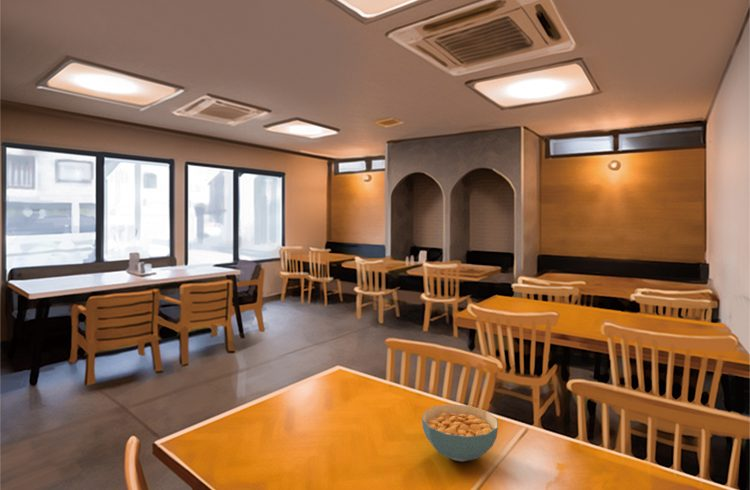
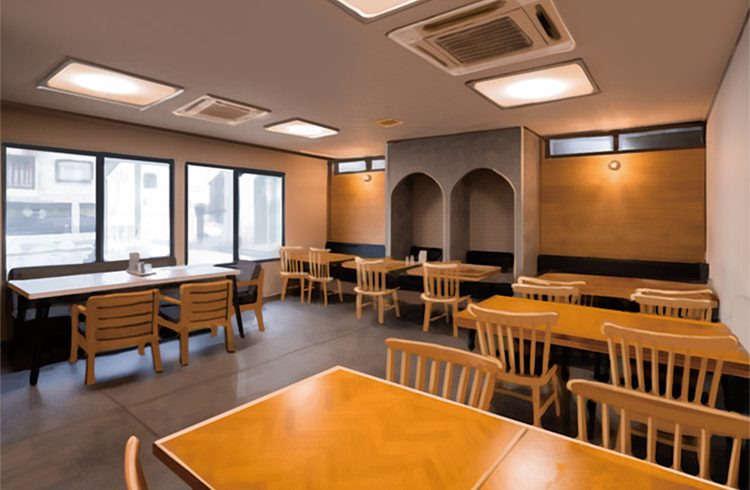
- cereal bowl (459, 437)
